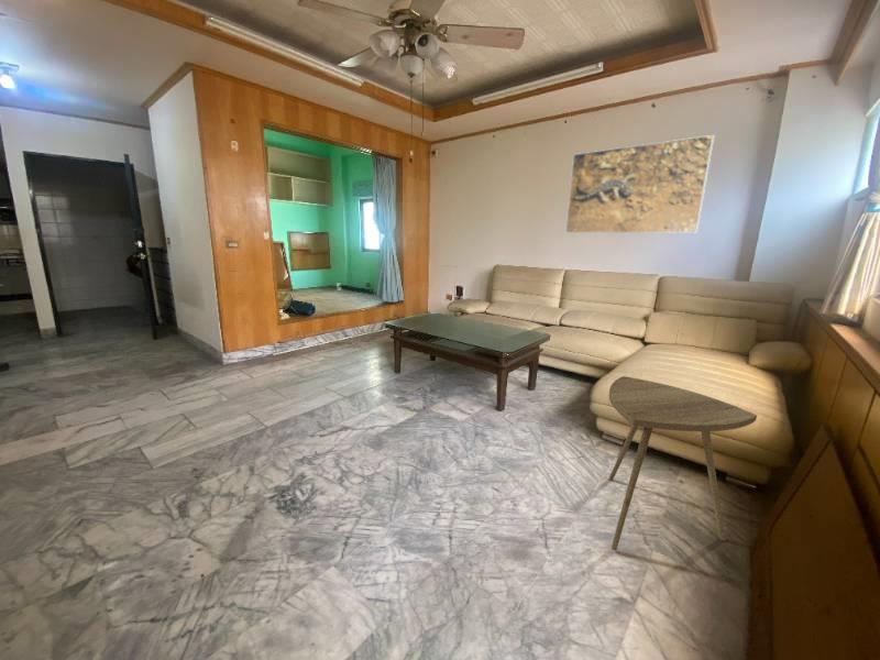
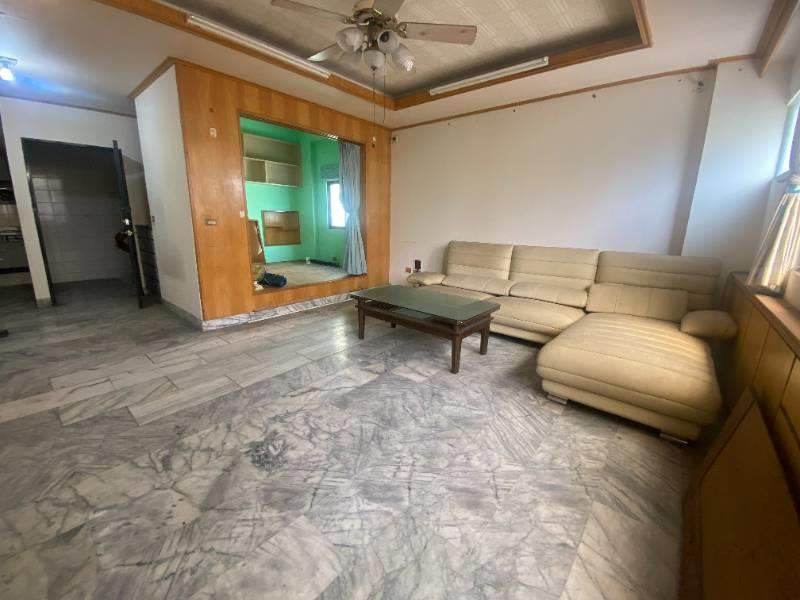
- side table (641, 463)
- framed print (630, 190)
